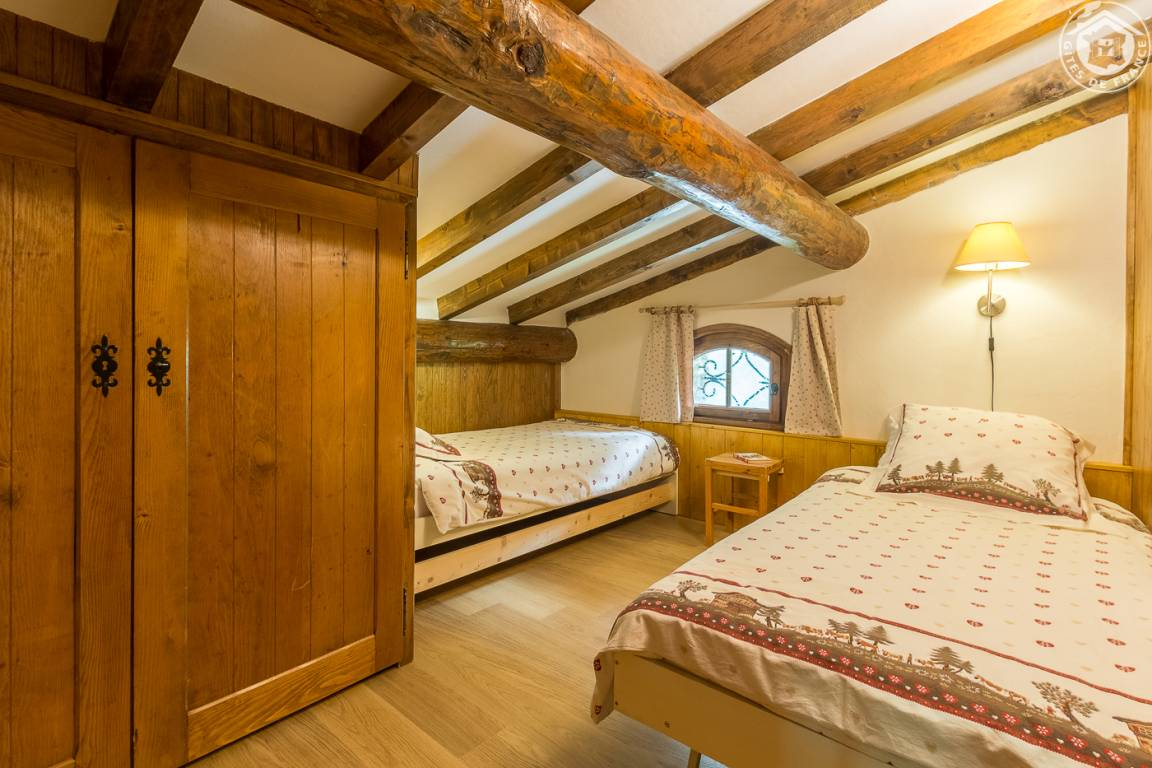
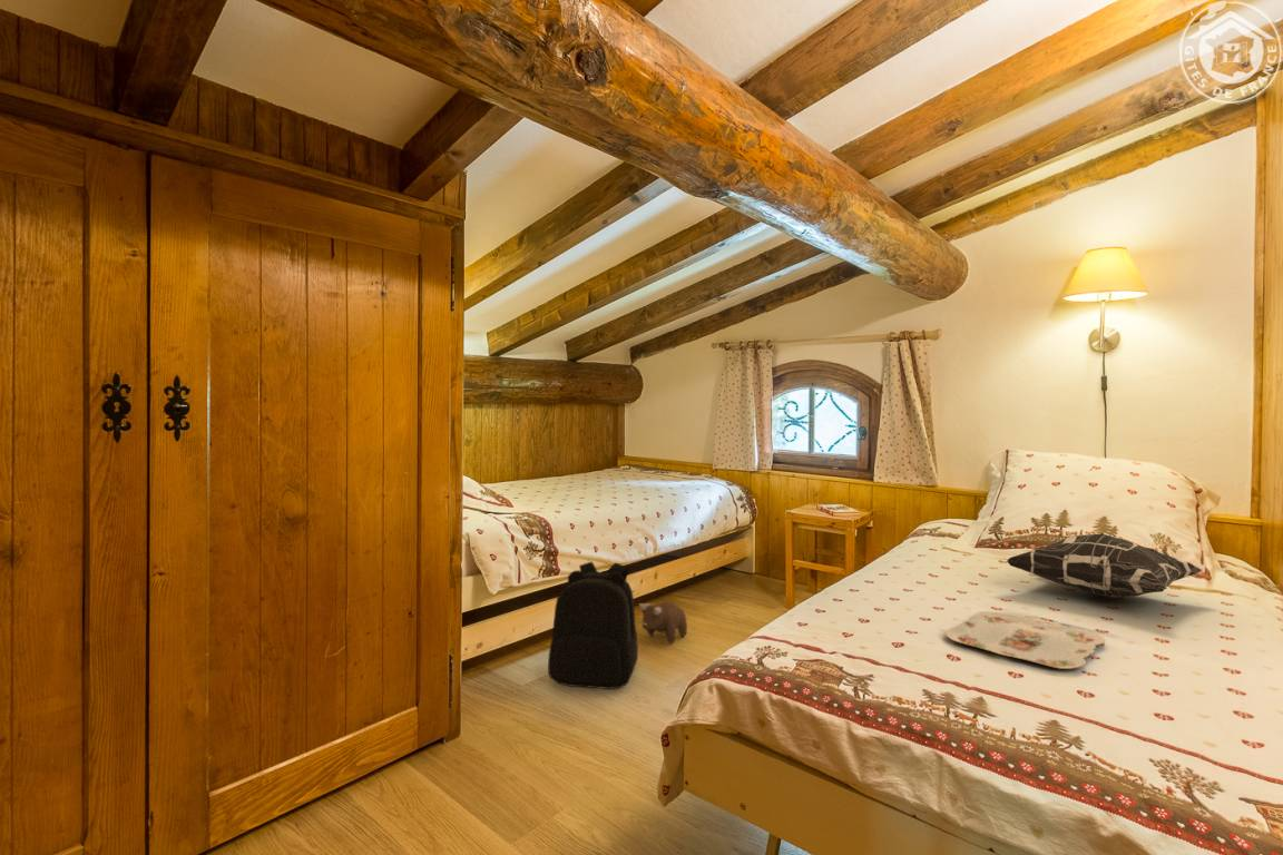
+ plush toy (663, 619)
+ backpack (596, 620)
+ serving tray (1024, 638)
+ decorative pillow (1098, 563)
